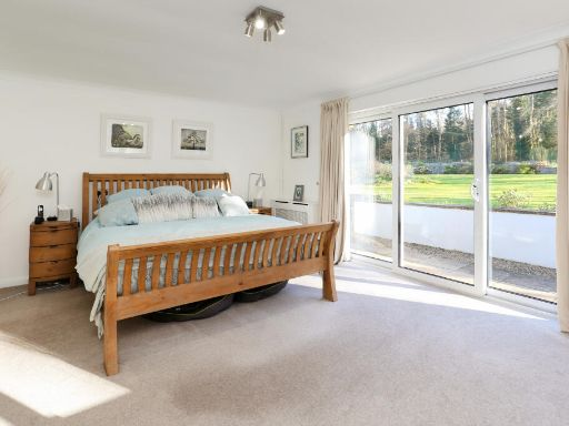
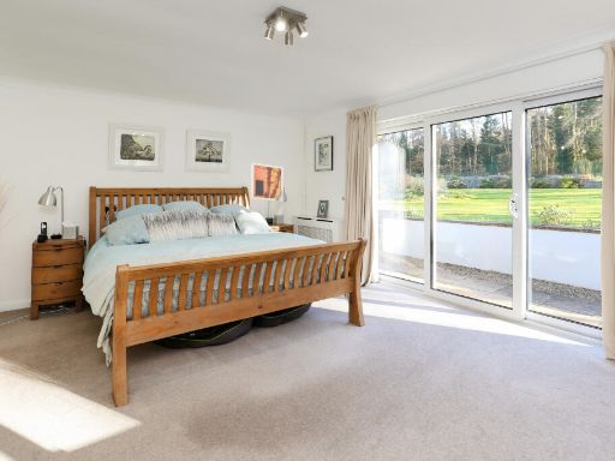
+ wall art (267, 182)
